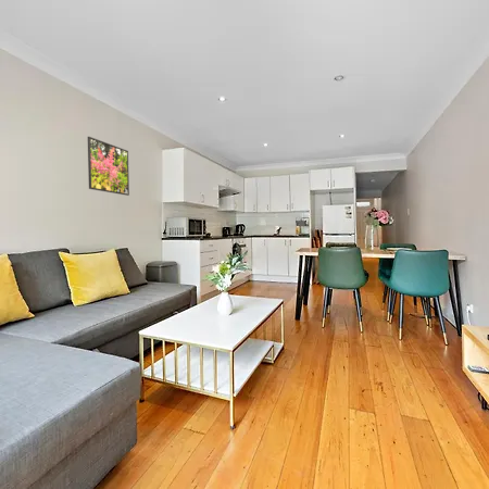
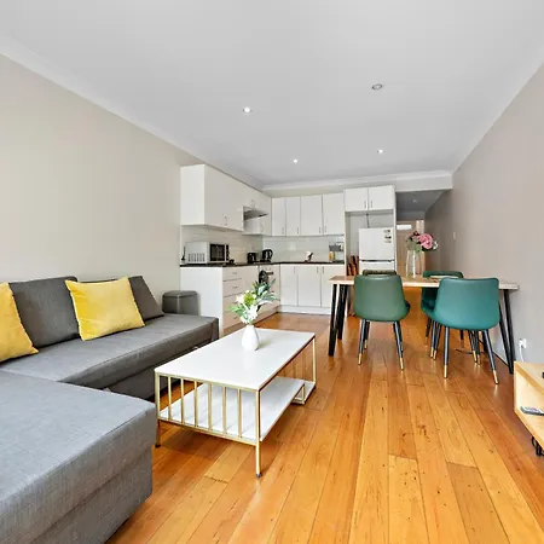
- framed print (110, 168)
